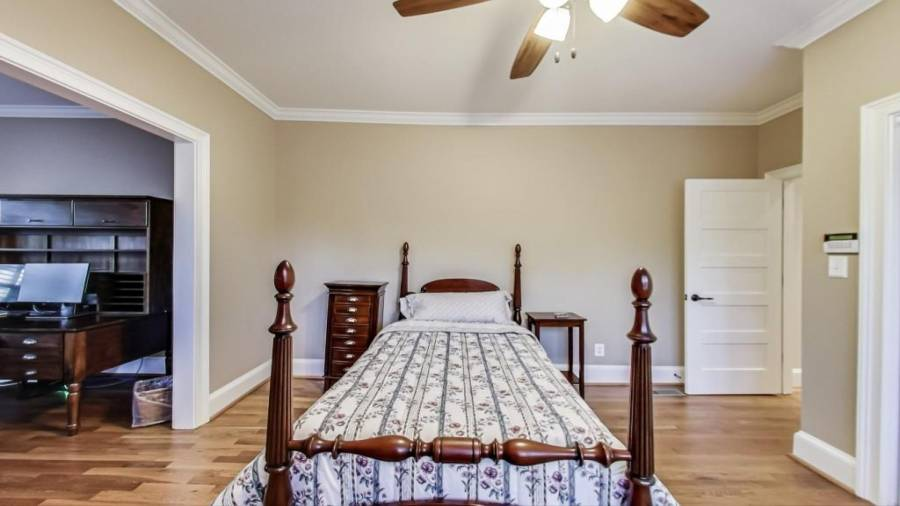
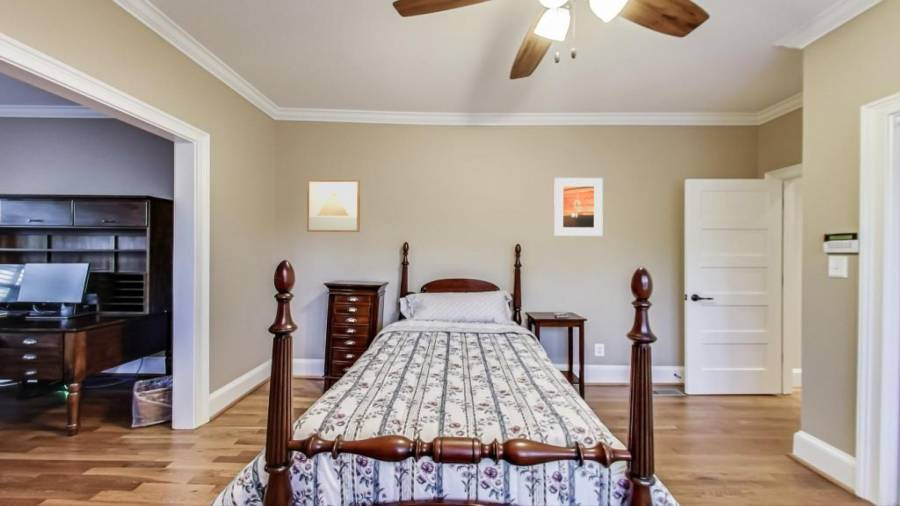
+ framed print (578, 206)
+ wall art (333, 205)
